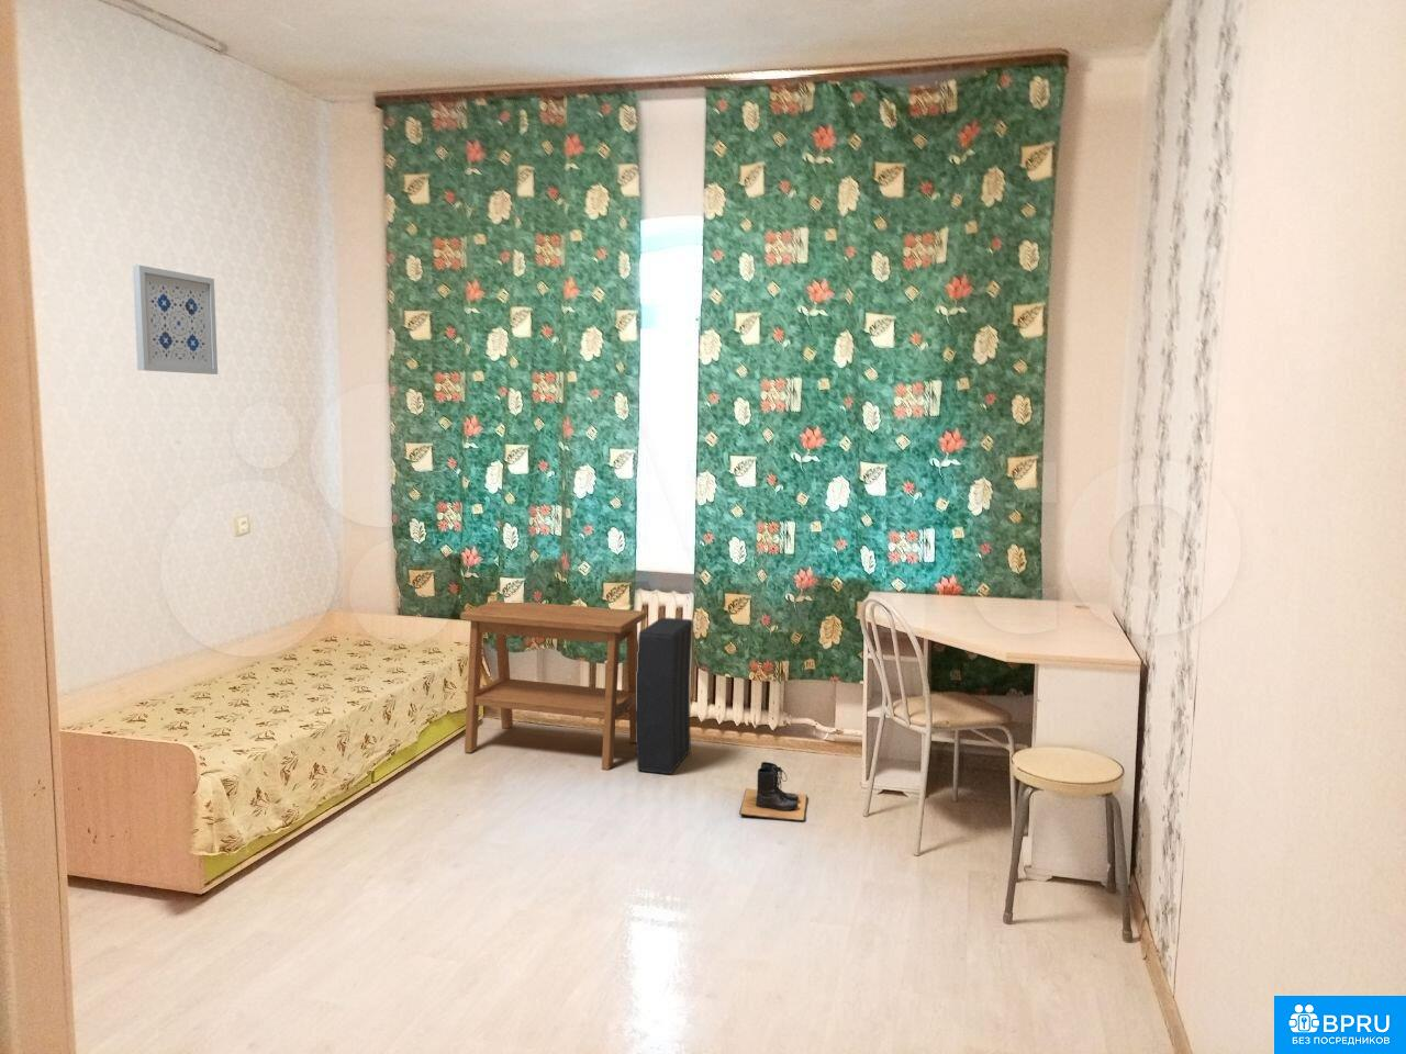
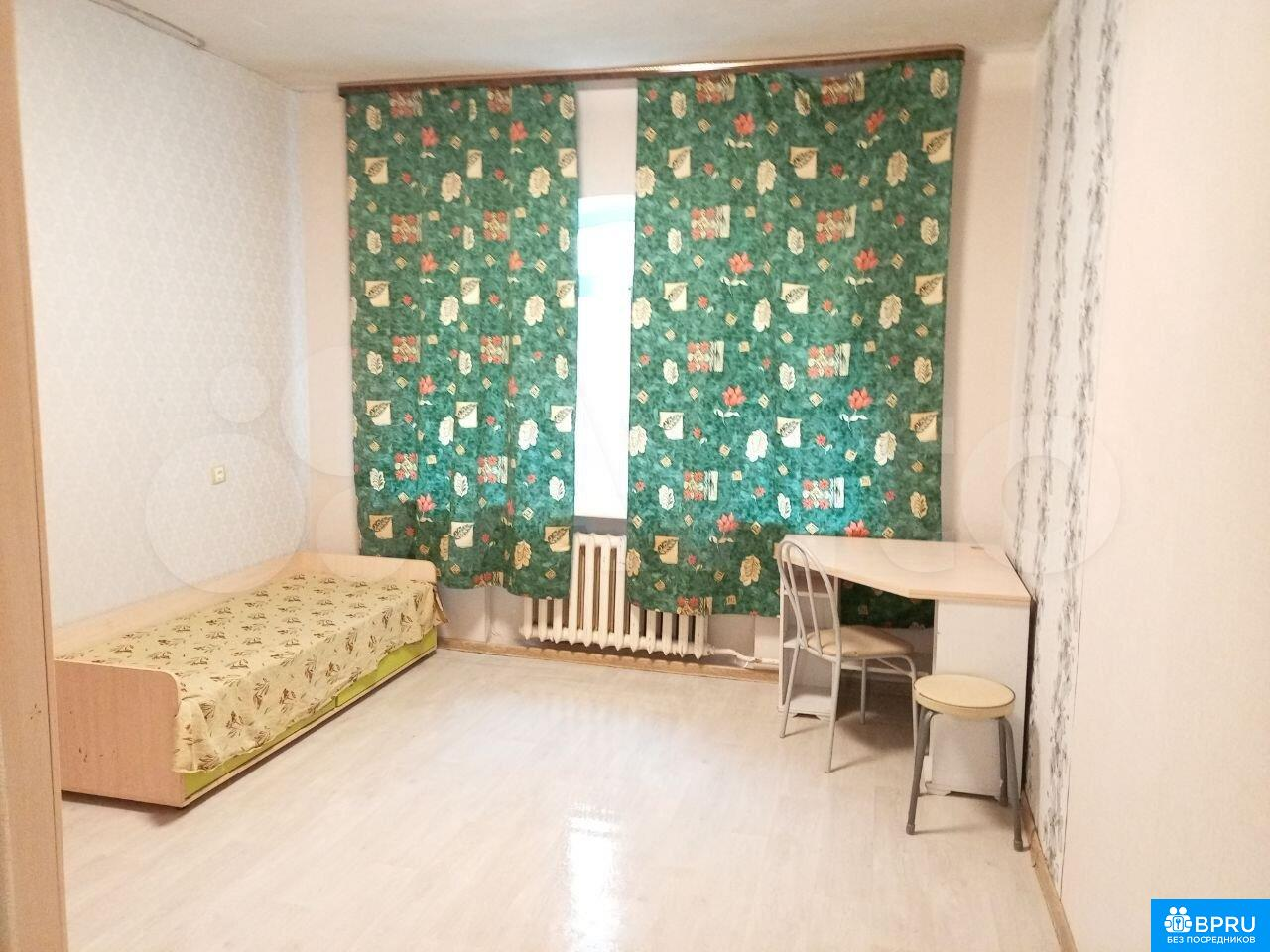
- wall art (177, 322)
- speaker (664, 694)
- boots (774, 786)
- side table (554, 683)
